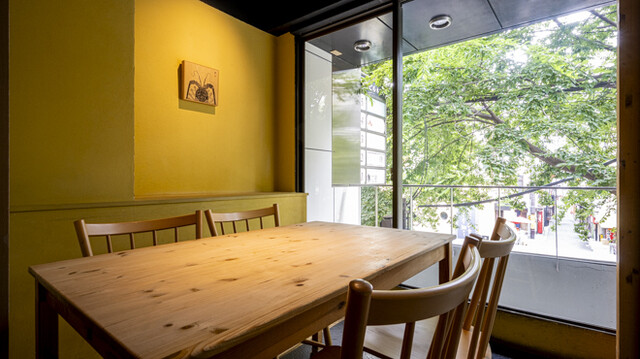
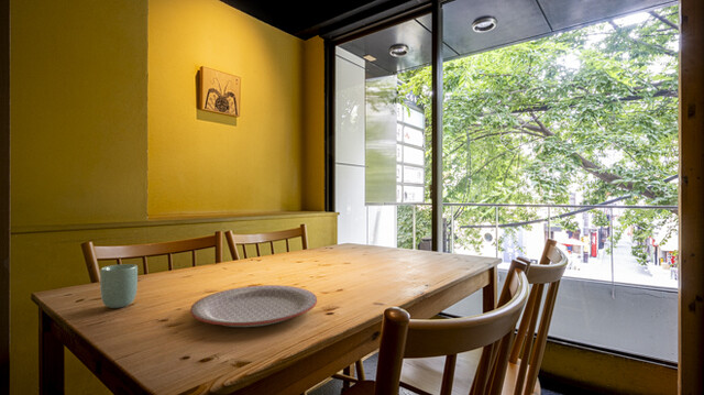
+ cup (119, 286)
+ plate (256, 305)
